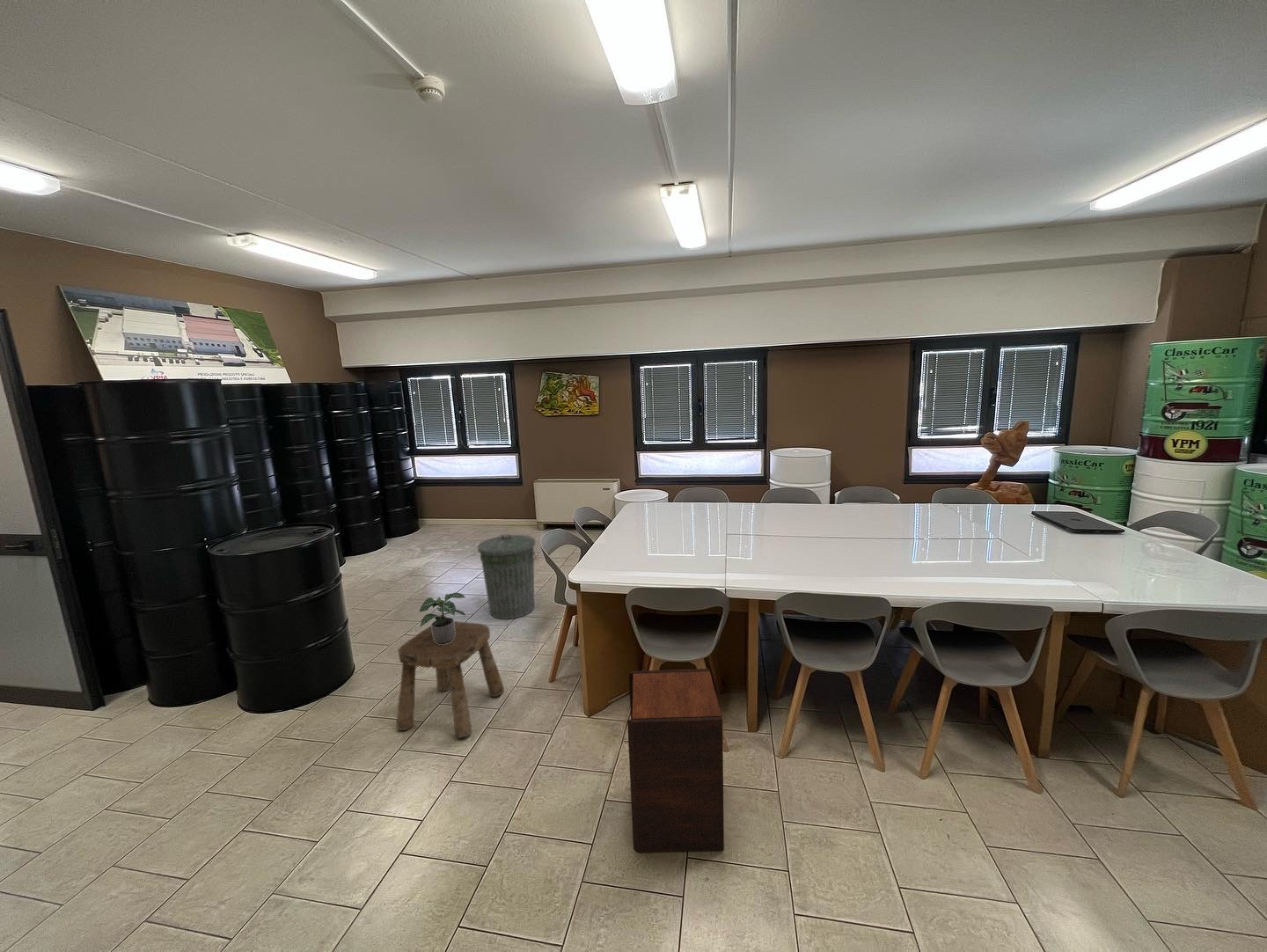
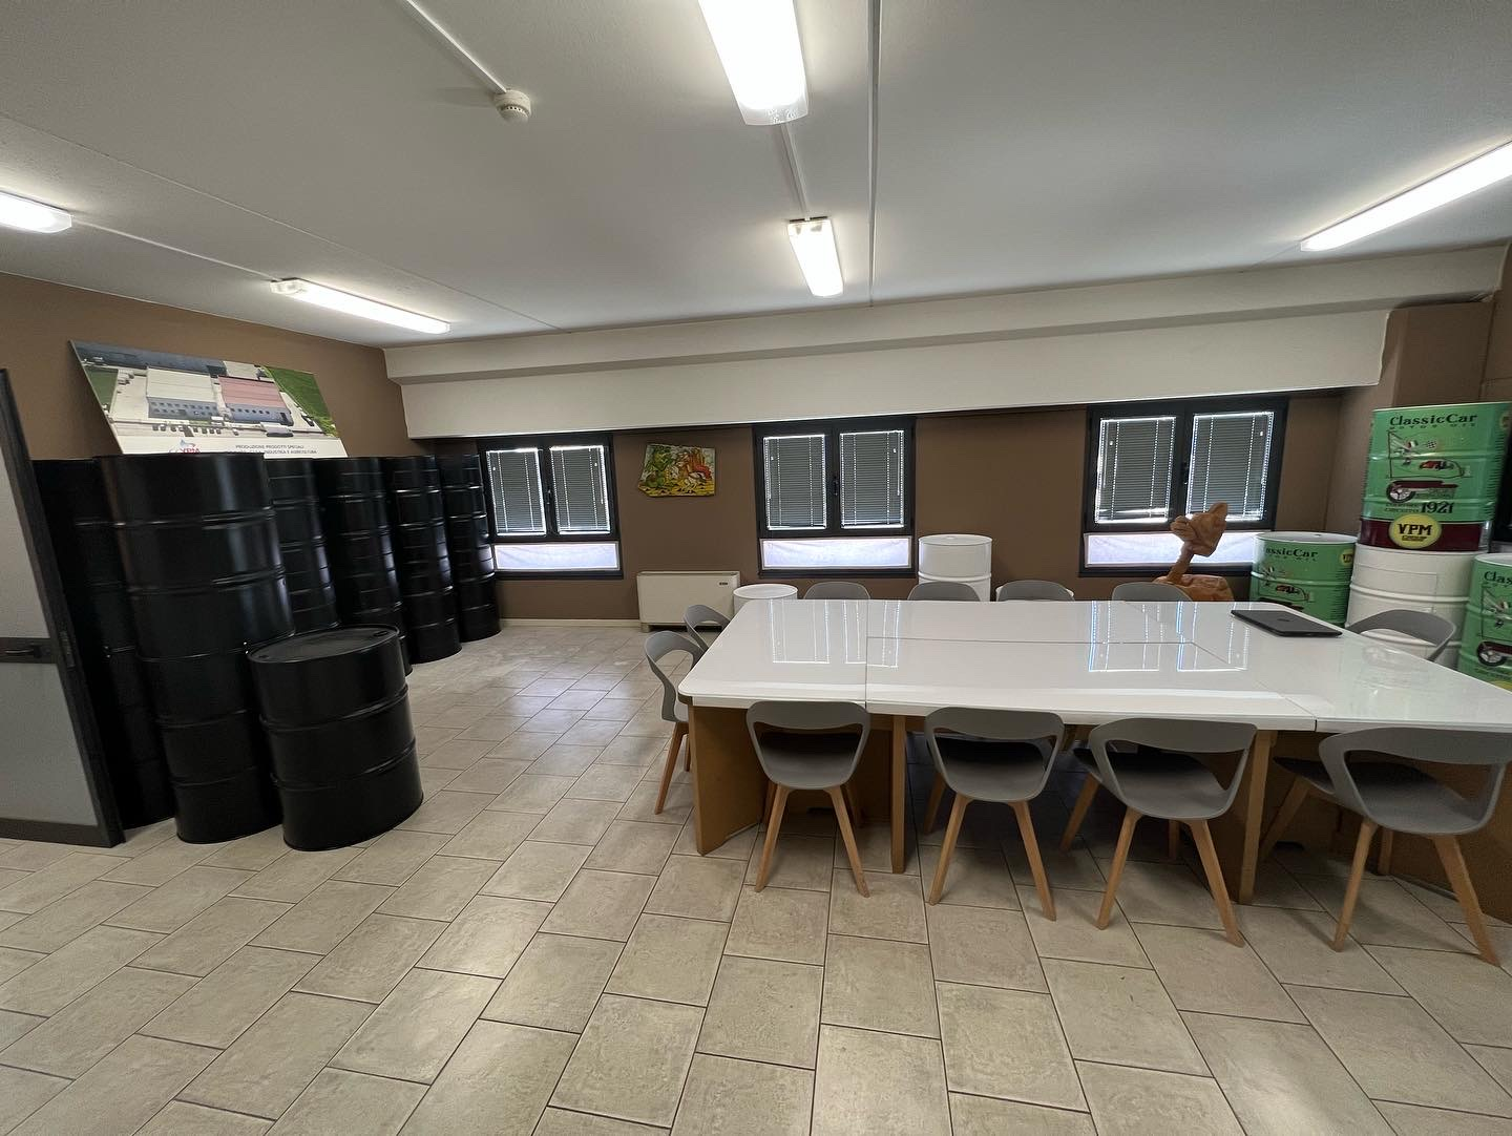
- stool (449, 674)
- potted plant (443, 618)
- trash can (509, 572)
- speaker (673, 755)
